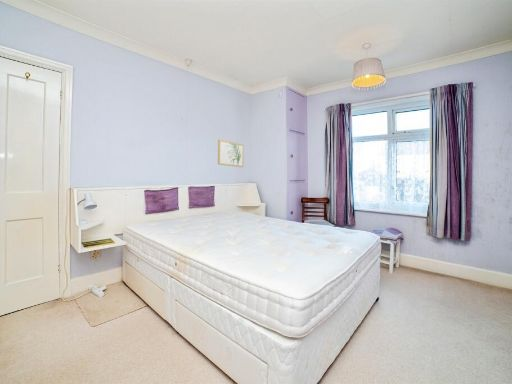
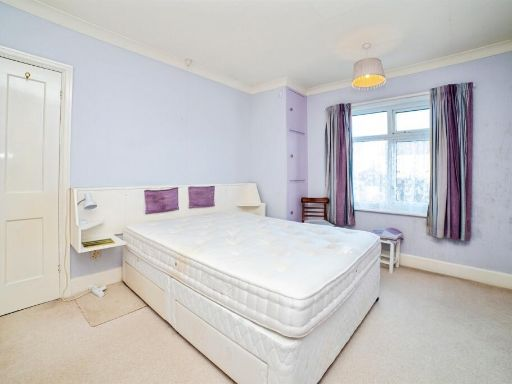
- wall art (231, 154)
